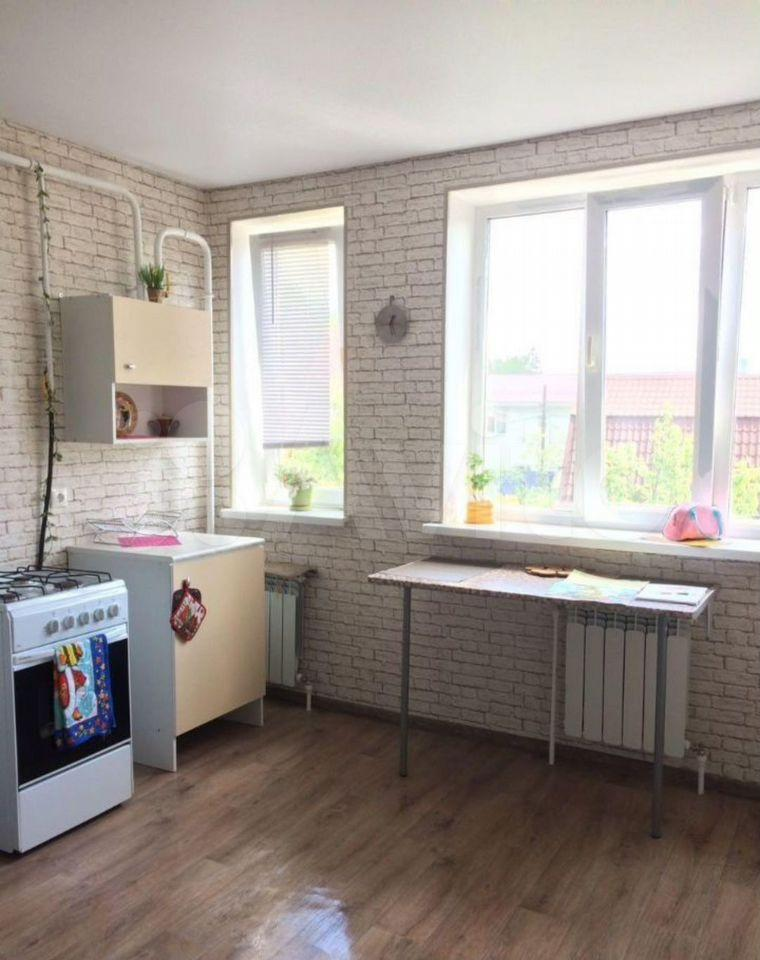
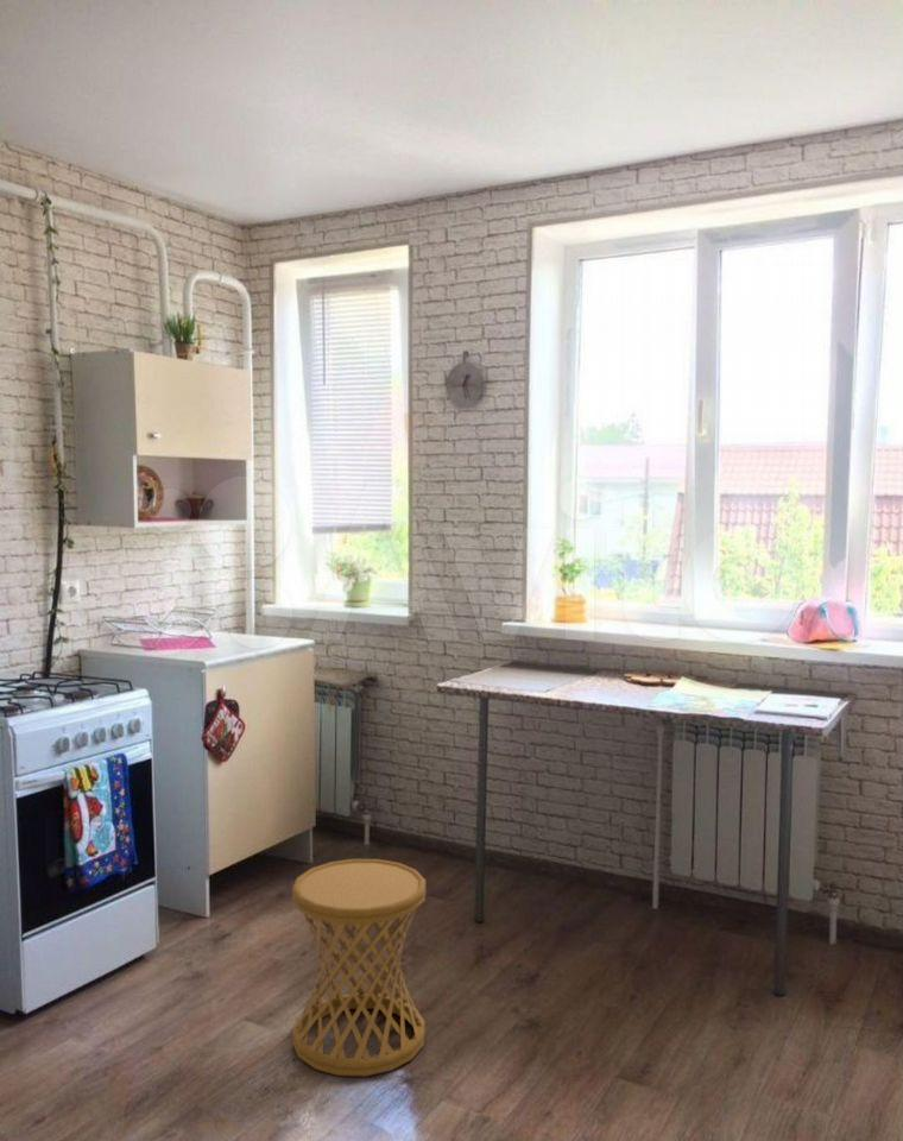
+ side table (359, 960)
